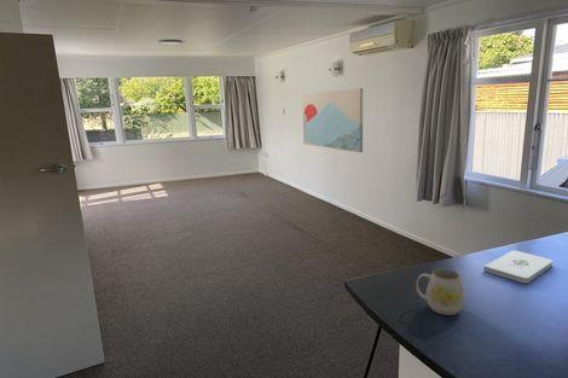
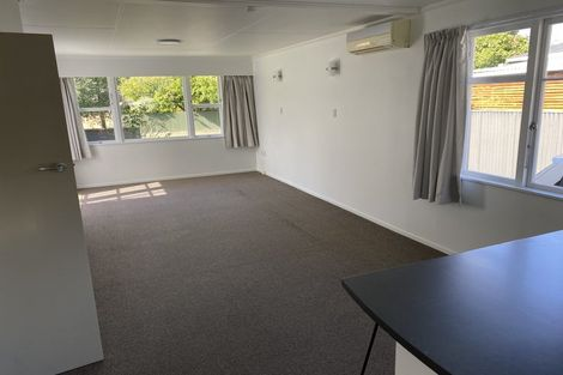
- notepad (518, 264)
- mug (440, 290)
- wall art (329, 120)
